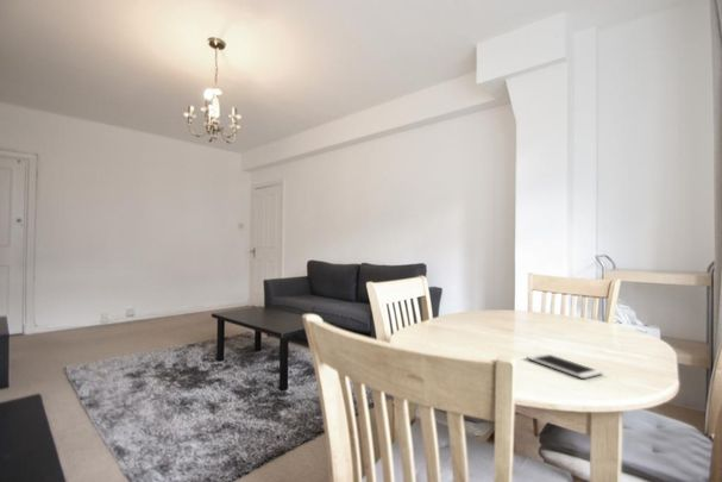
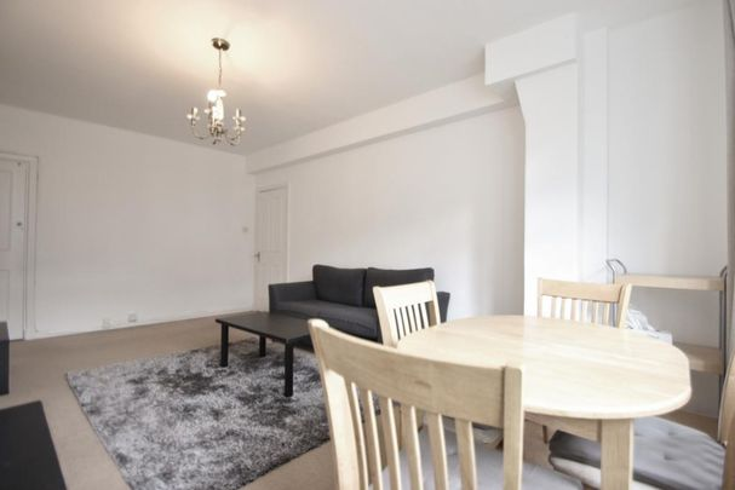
- cell phone (561, 364)
